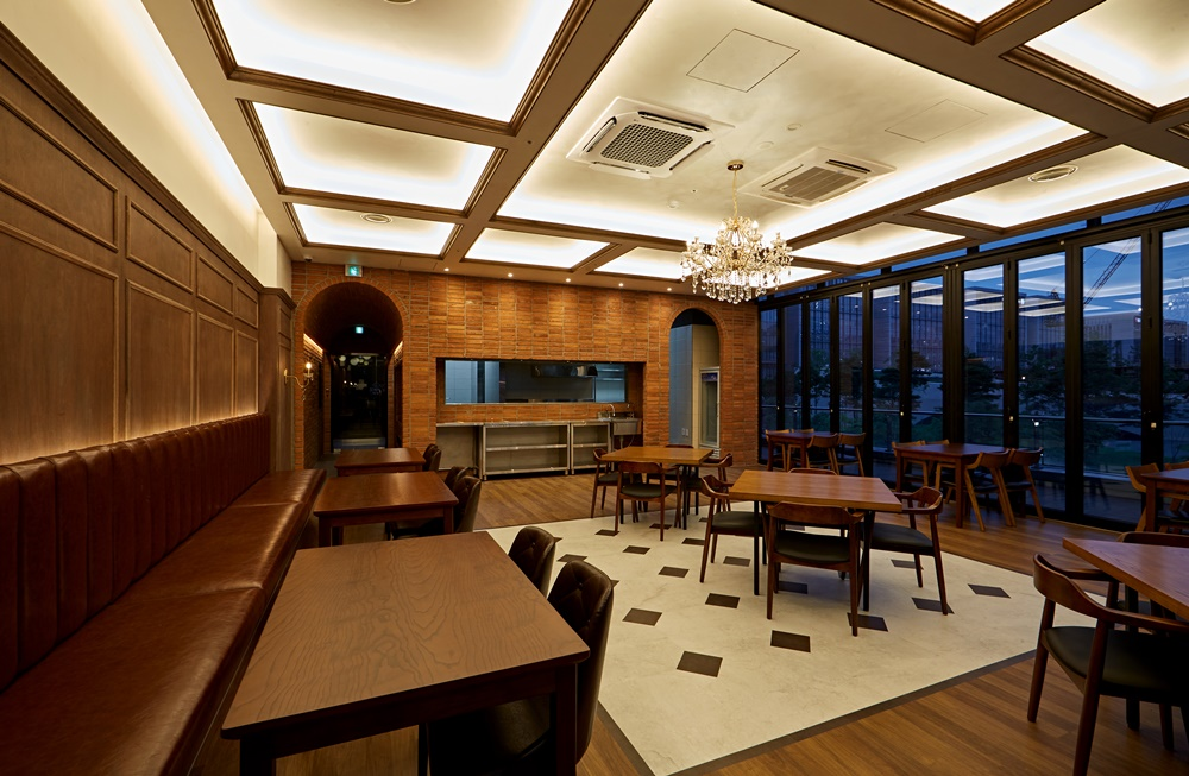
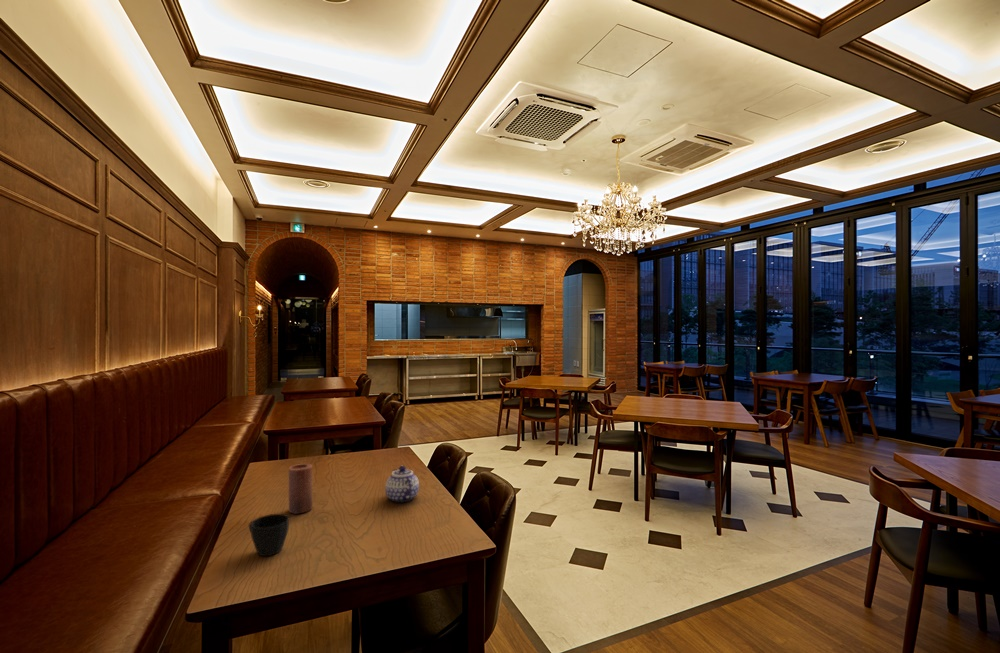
+ cup (269, 535)
+ candle (300, 488)
+ teapot (402, 482)
